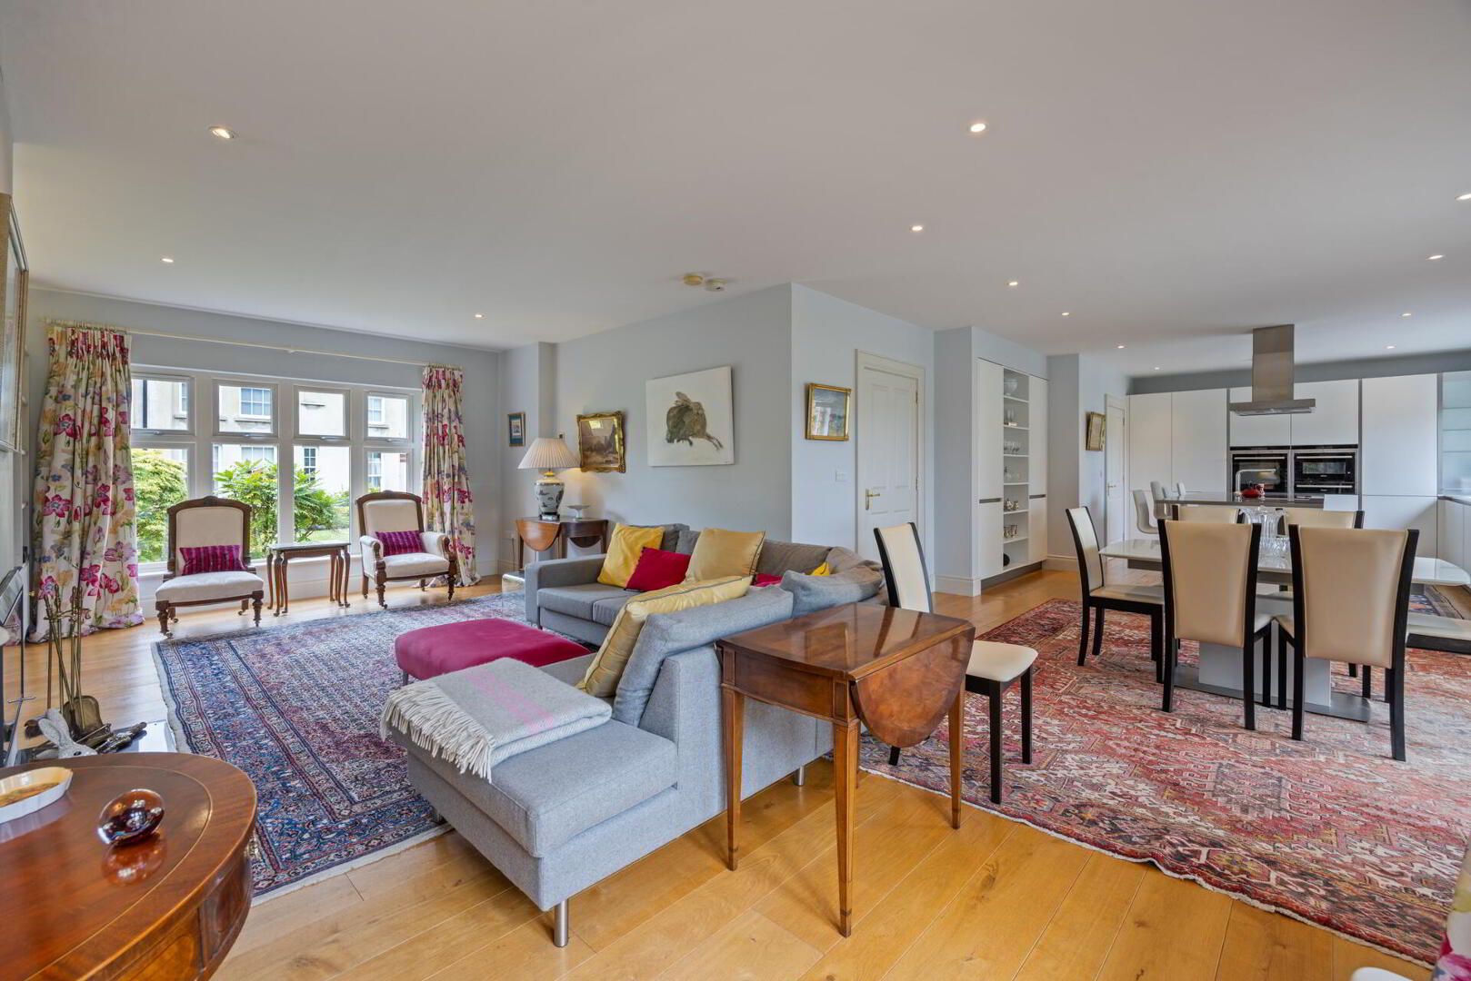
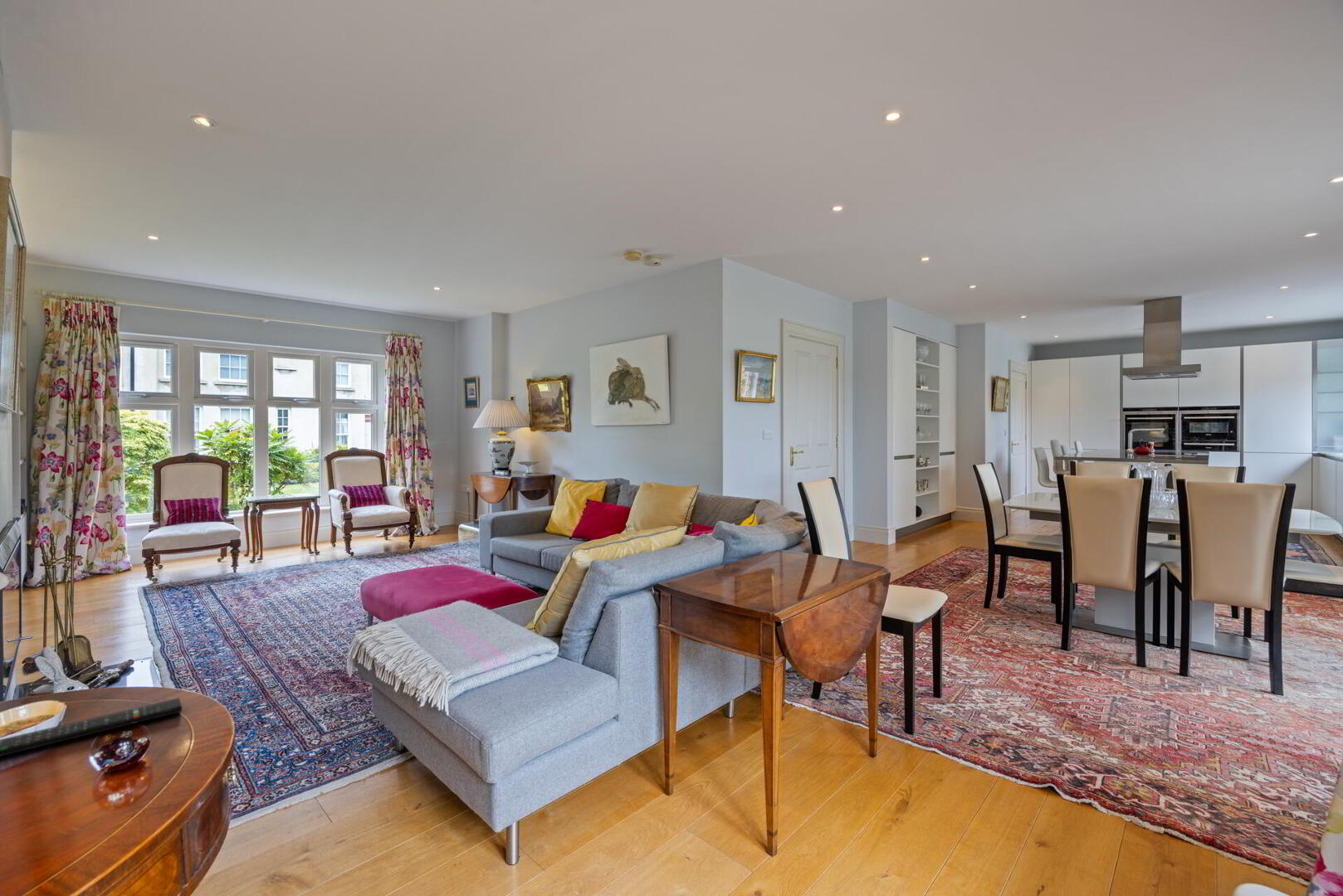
+ remote control (85, 728)
